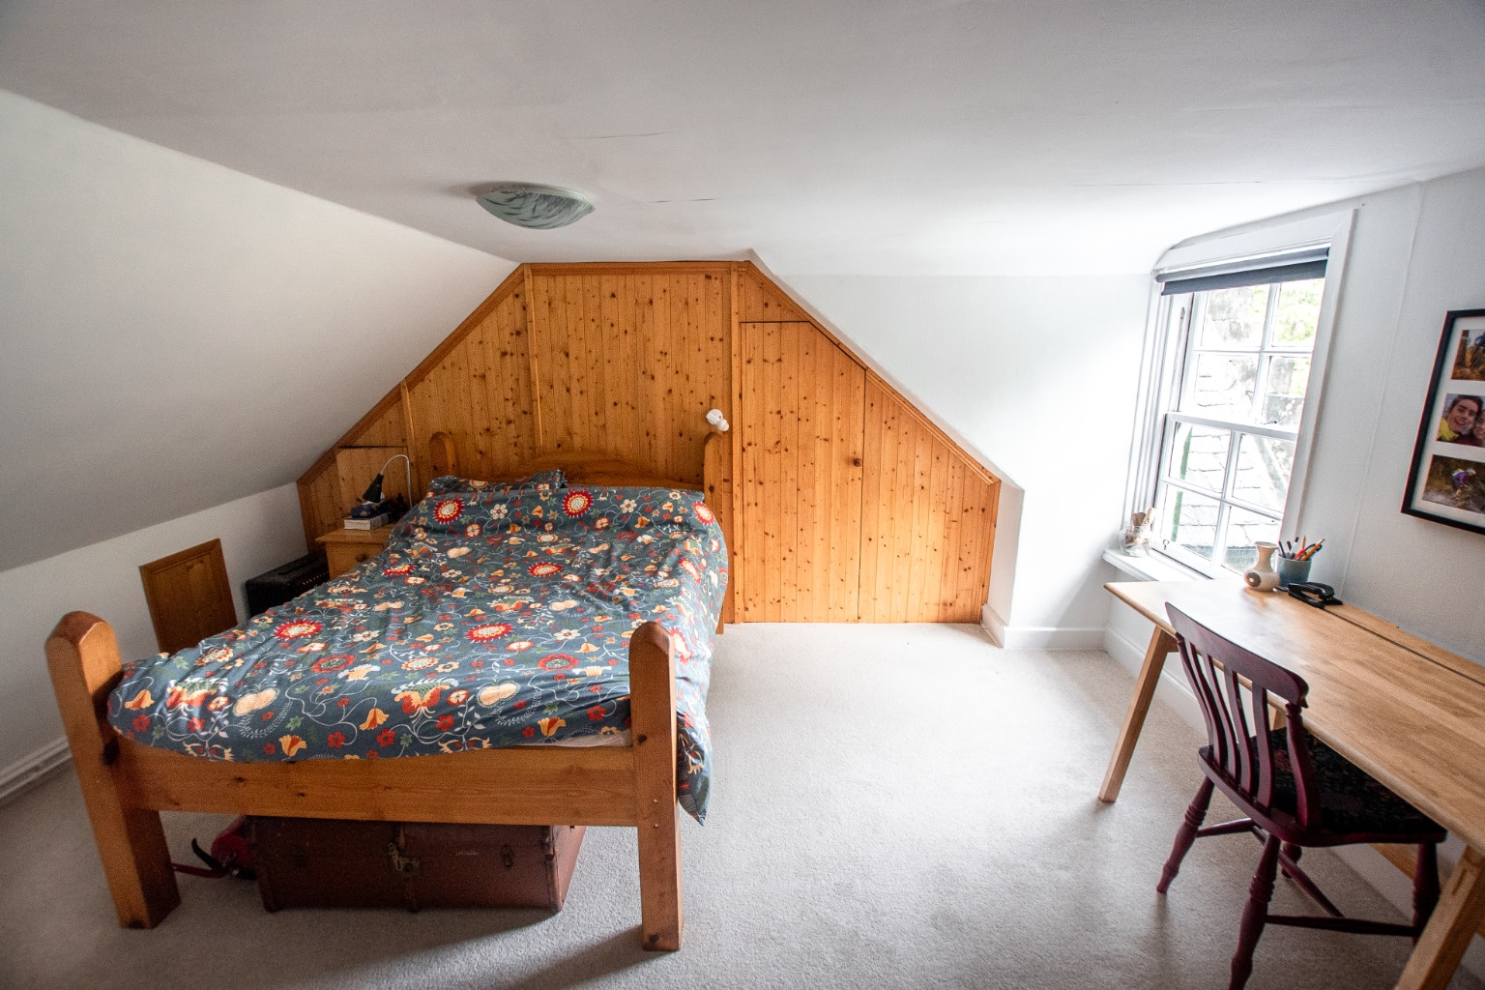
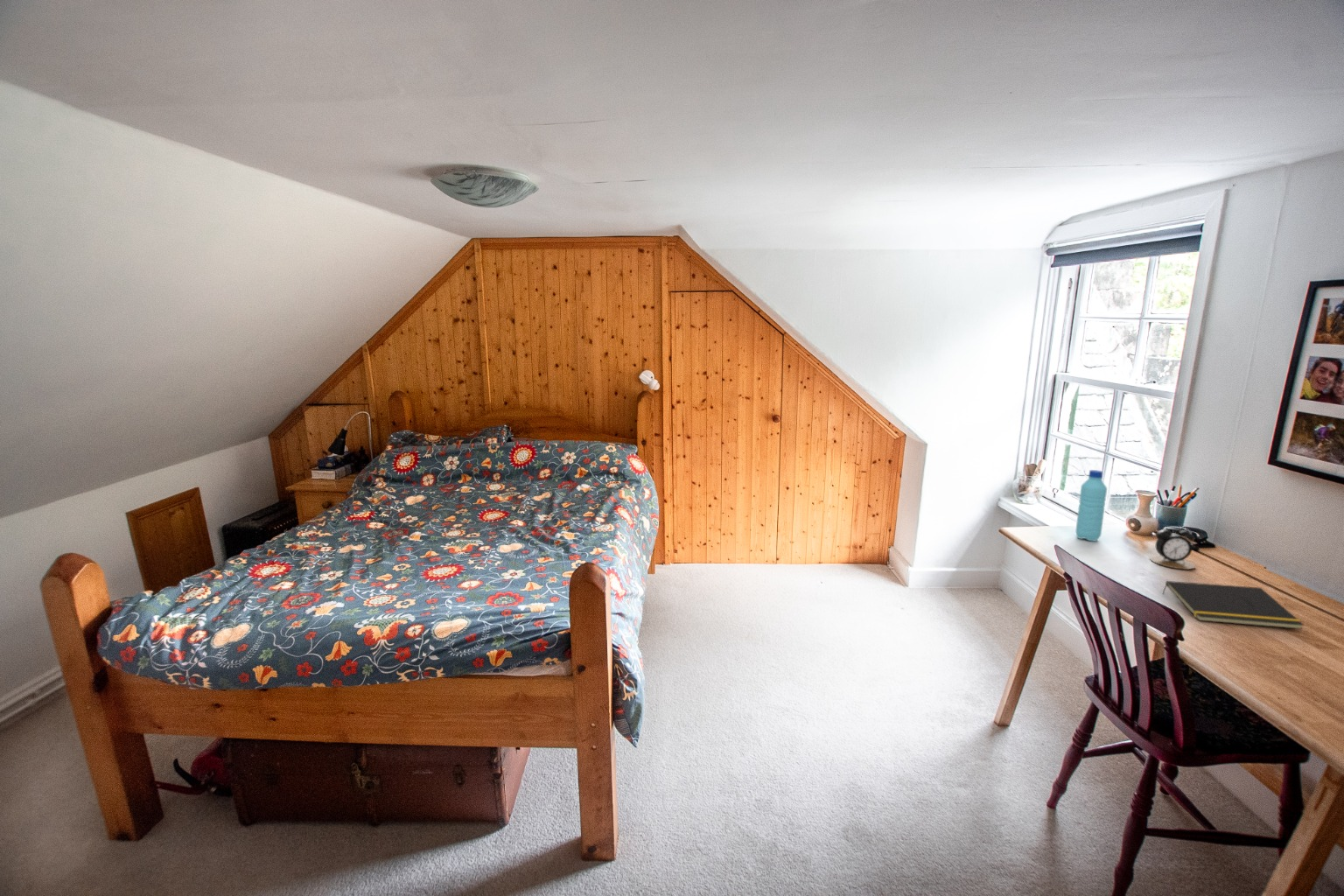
+ alarm clock (1174, 545)
+ water bottle (1091, 505)
+ notepad (1230, 603)
